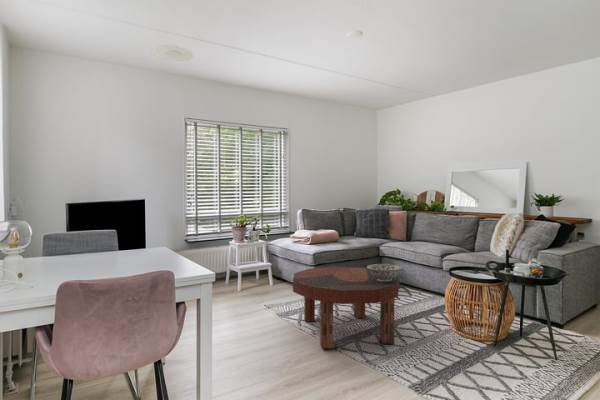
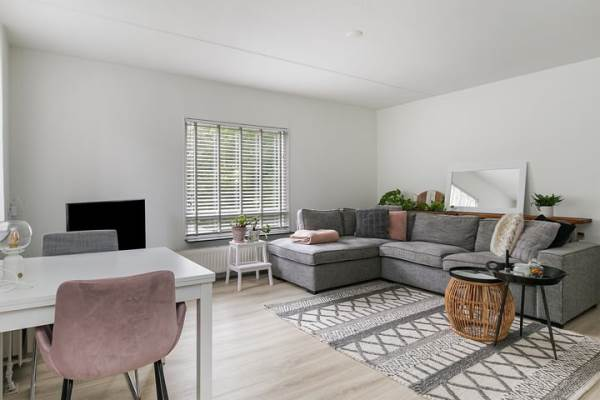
- plate (172, 52)
- decorative bowl (384, 273)
- coffee table (344, 303)
